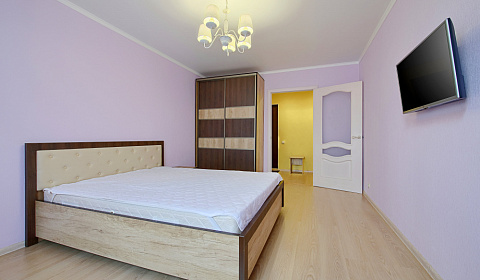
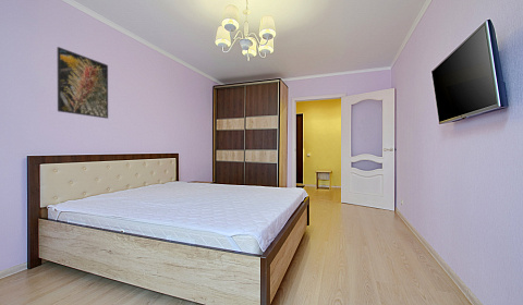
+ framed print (85, 86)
